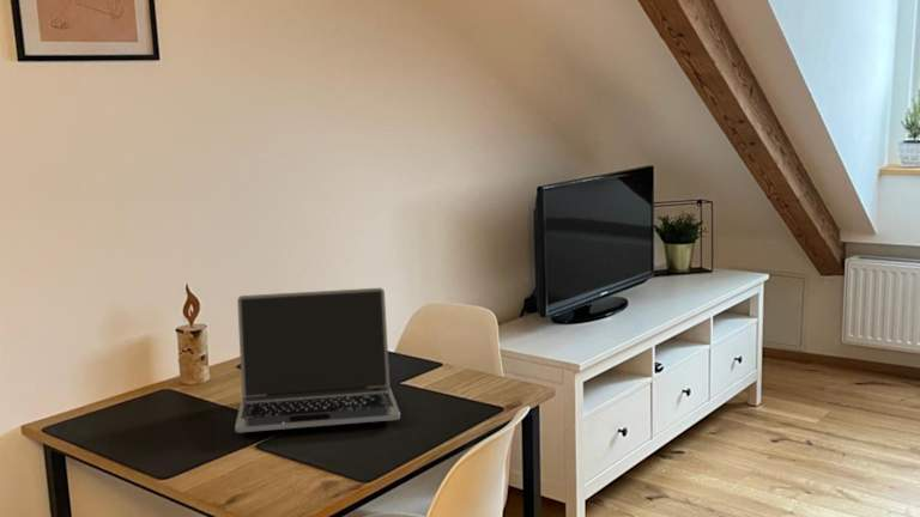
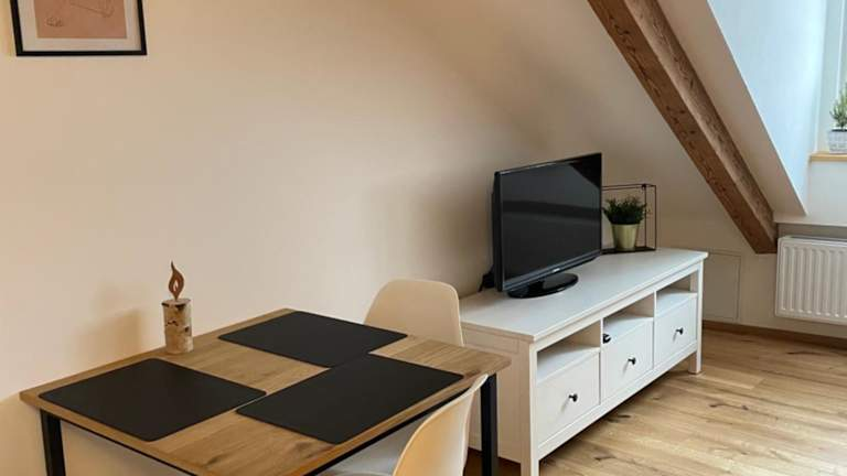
- laptop (315, 355)
